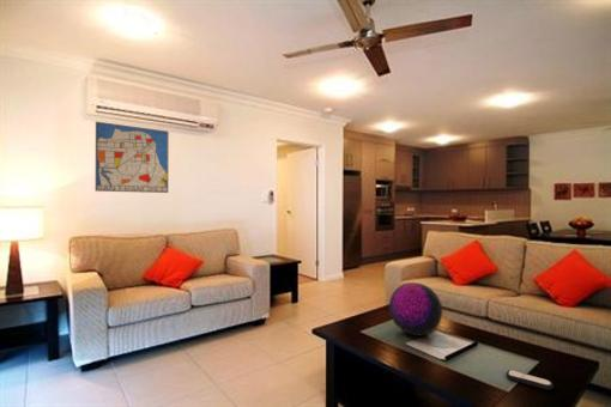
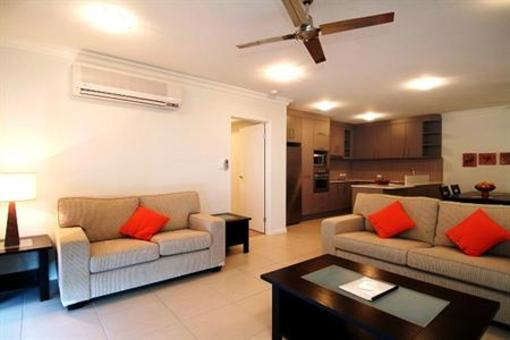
- remote control (528, 378)
- wall art (133, 159)
- decorative orb (415, 308)
